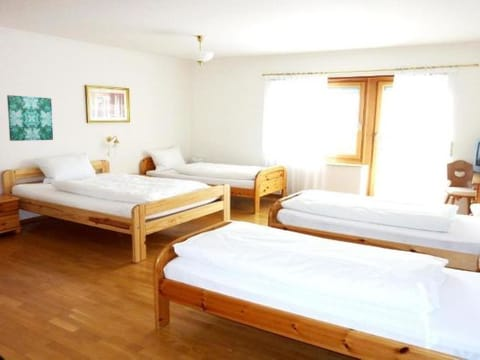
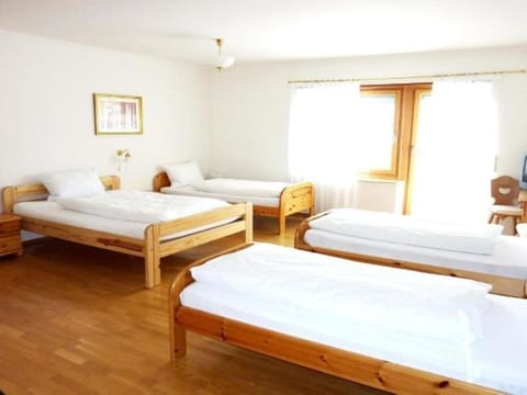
- wall art (31, 118)
